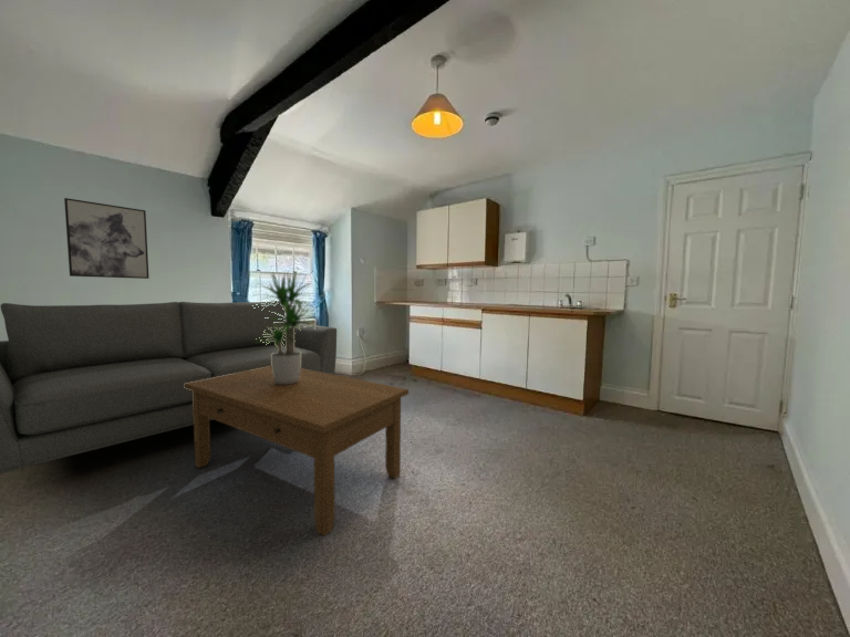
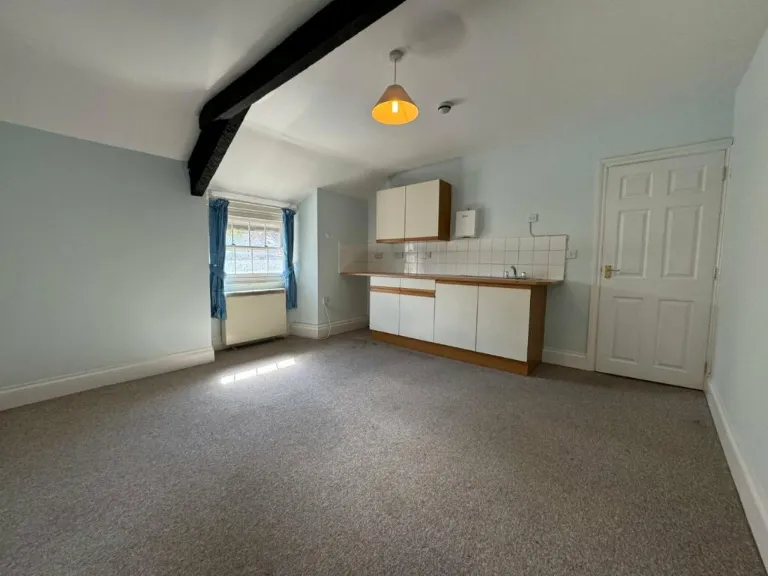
- wall art (110, 241)
- potted plant (290, 325)
- coffee table (294, 428)
- sofa (190, 365)
